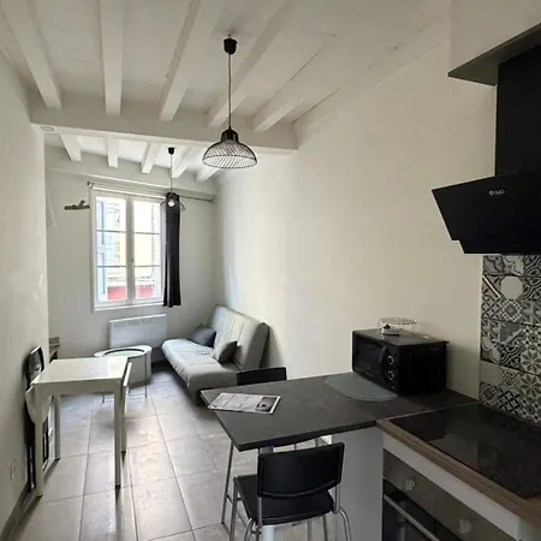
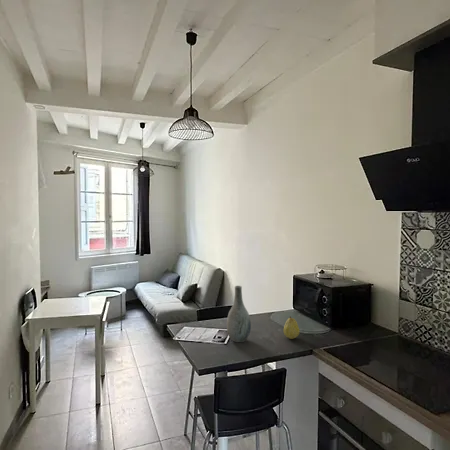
+ fruit (291, 327)
+ vase (238, 313)
